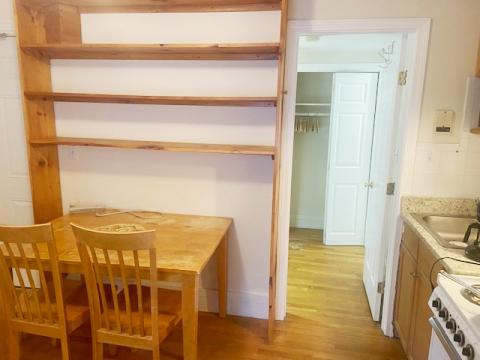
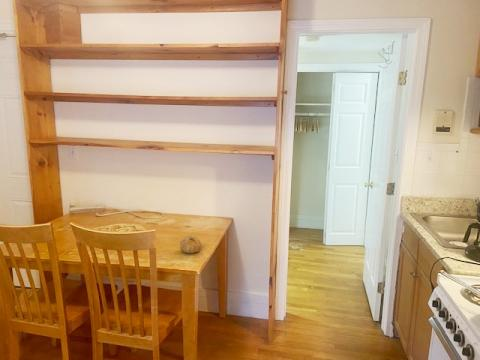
+ fruit (190, 244)
